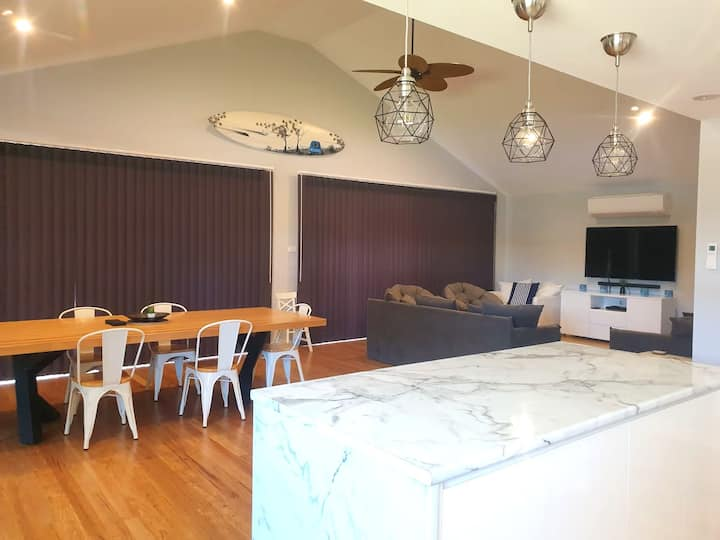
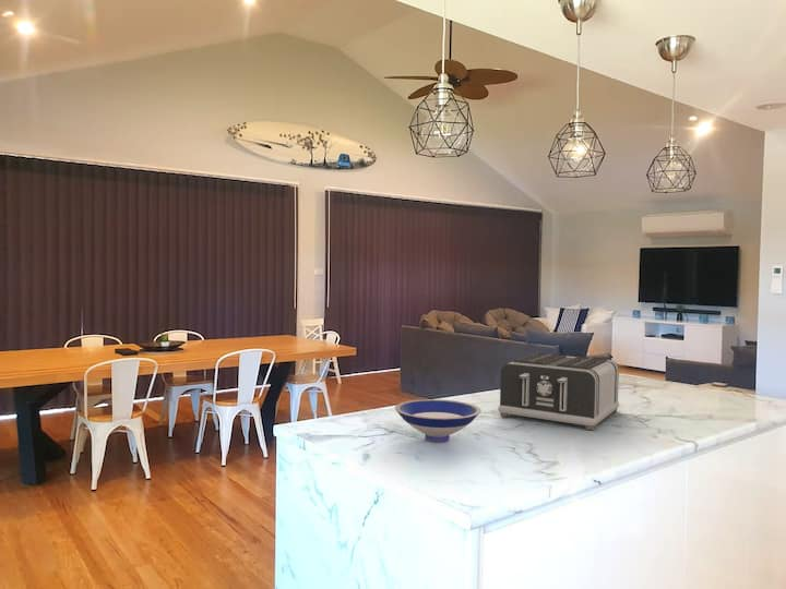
+ bowl (437, 423)
+ toaster (559, 387)
